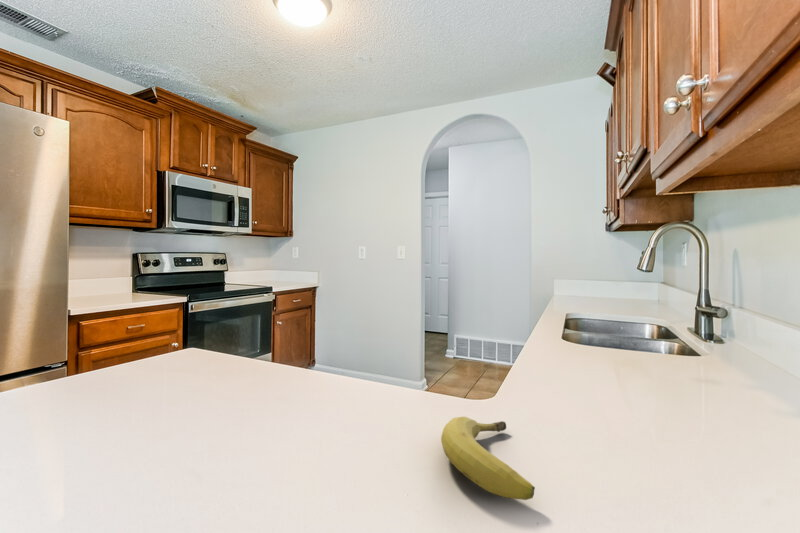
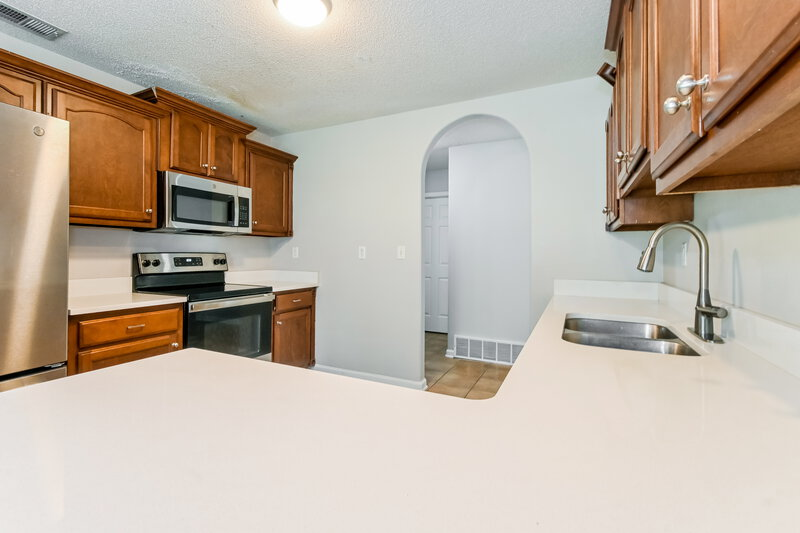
- fruit (480, 445)
